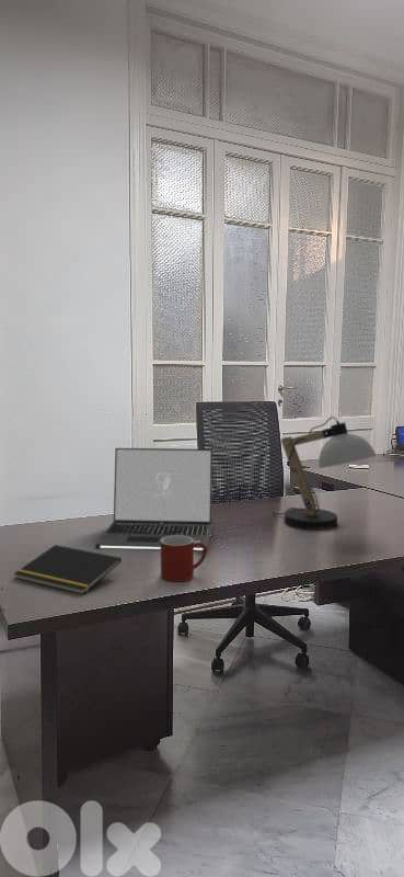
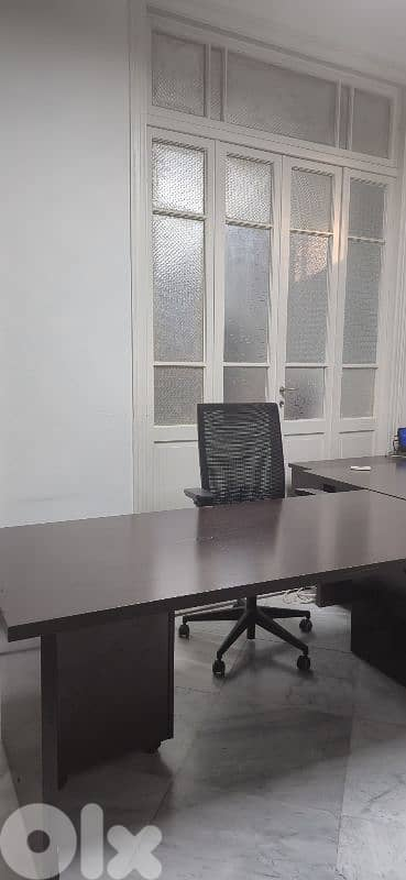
- desk lamp (319, 467)
- laptop (158, 496)
- notepad (68, 567)
- mug (183, 557)
